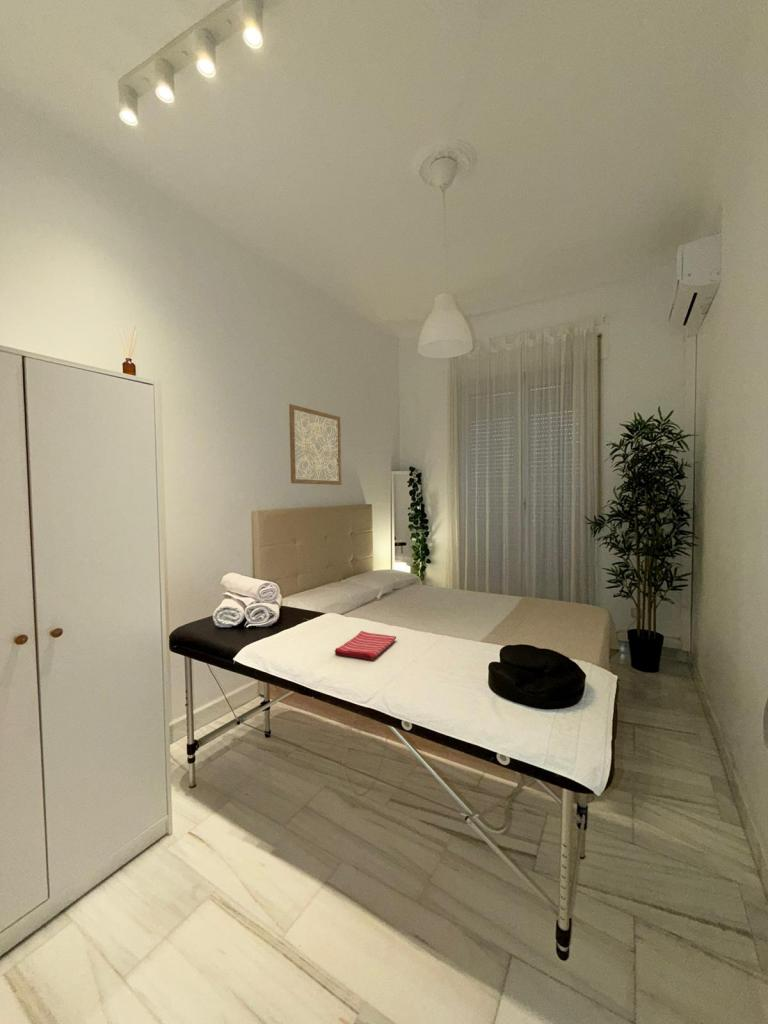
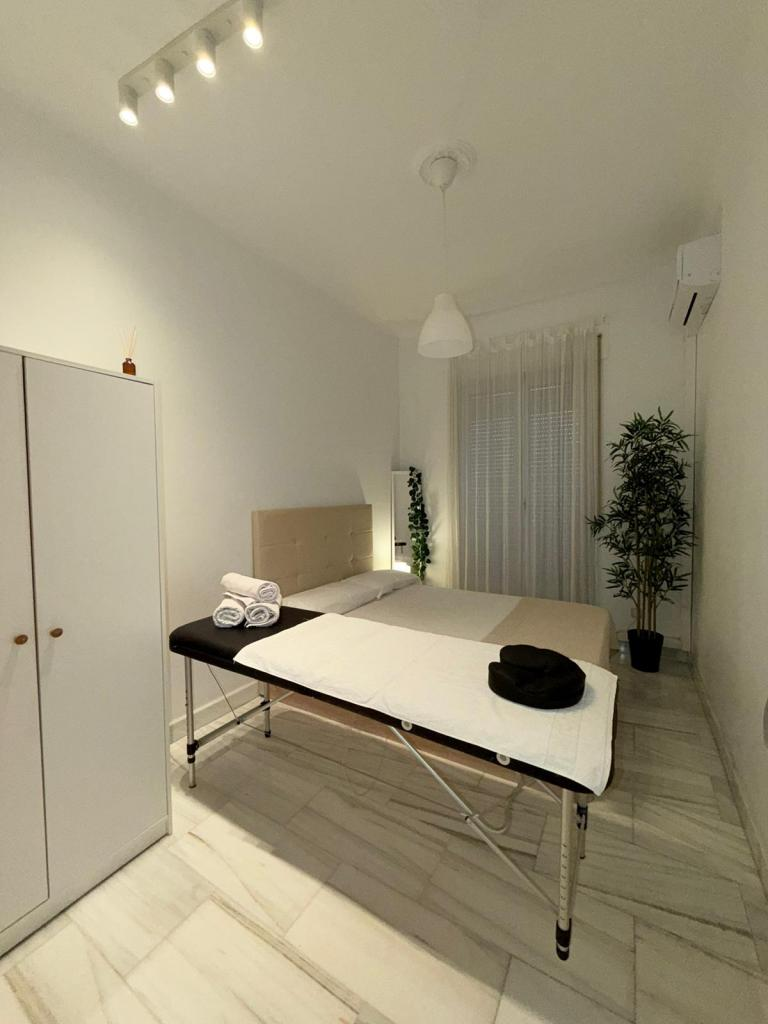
- dish towel (366, 644)
- wall art (315, 447)
